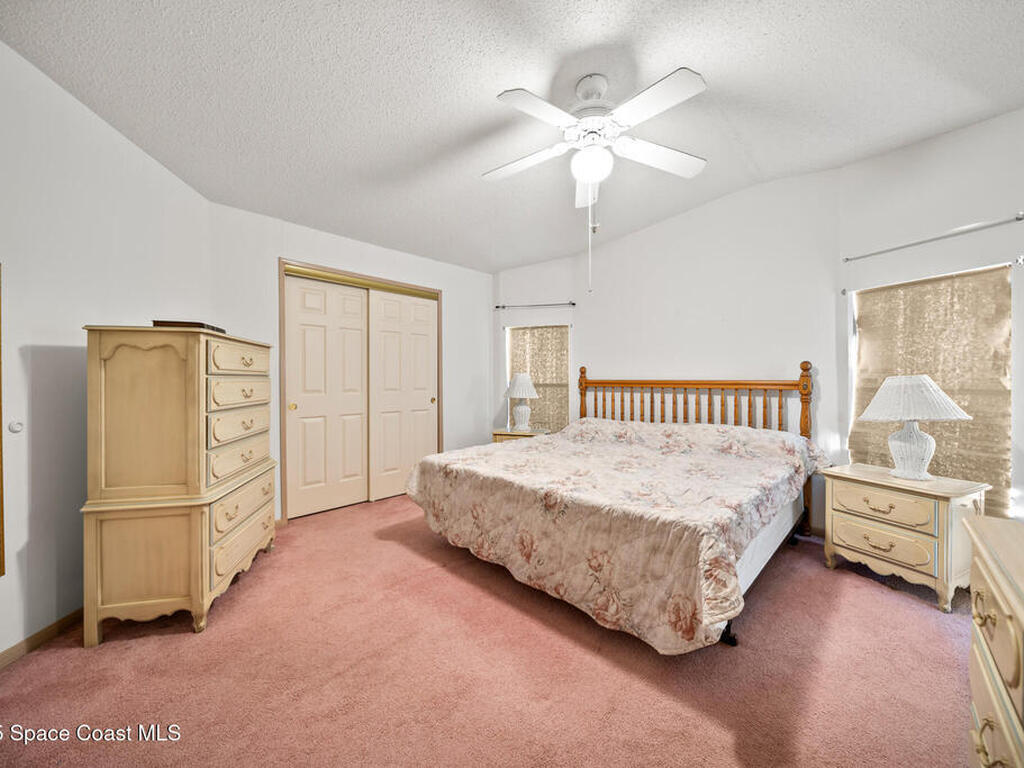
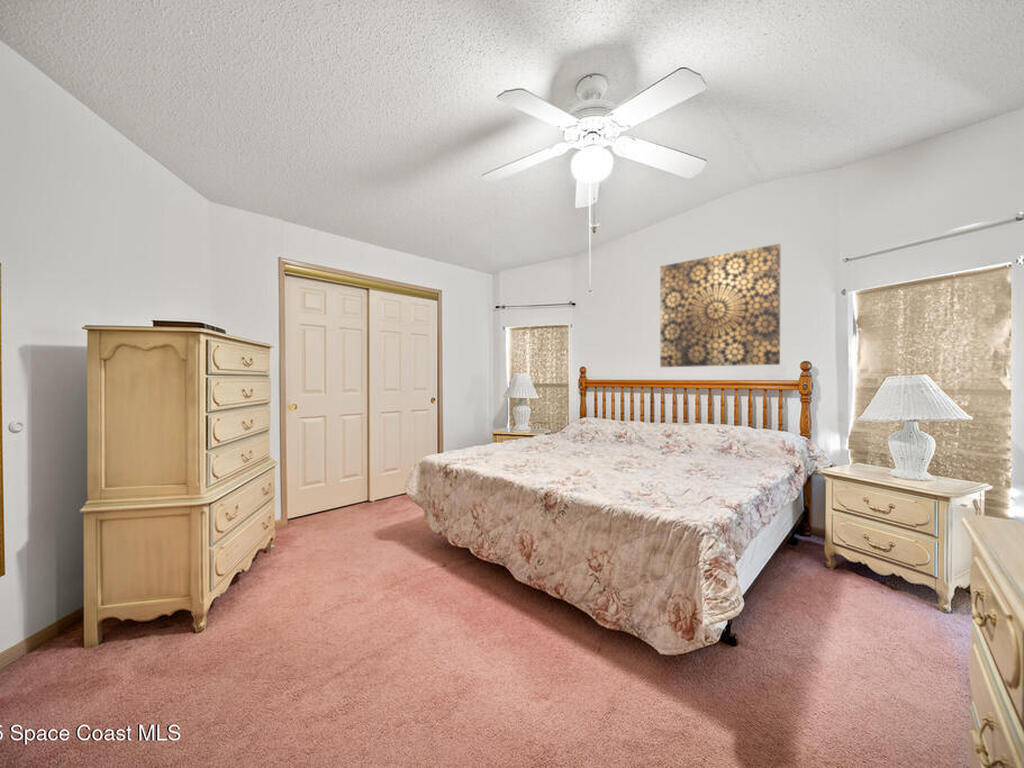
+ wall art (715, 311)
